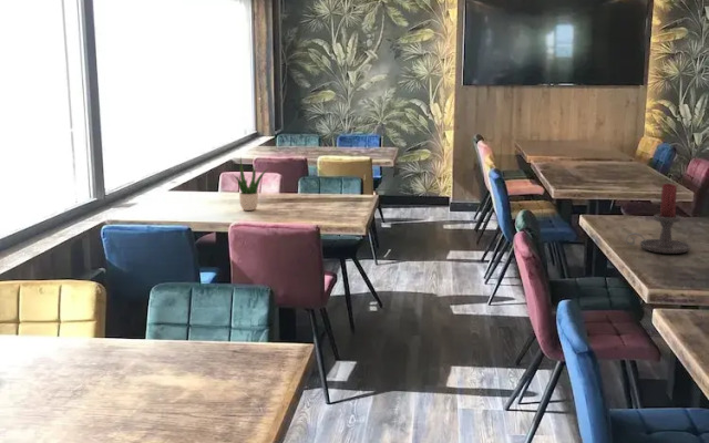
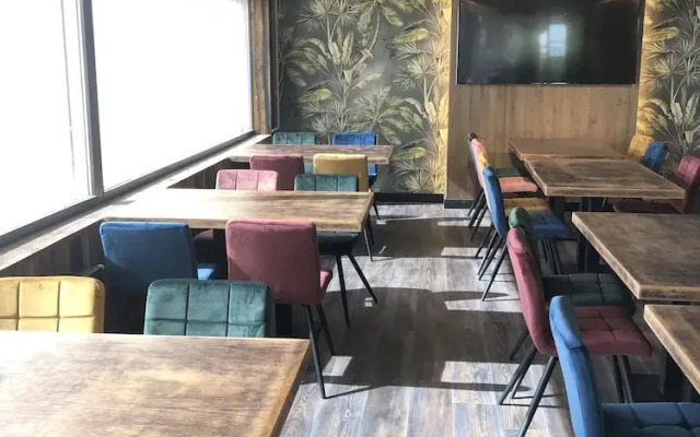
- potted plant (249, 184)
- candle holder (659, 216)
